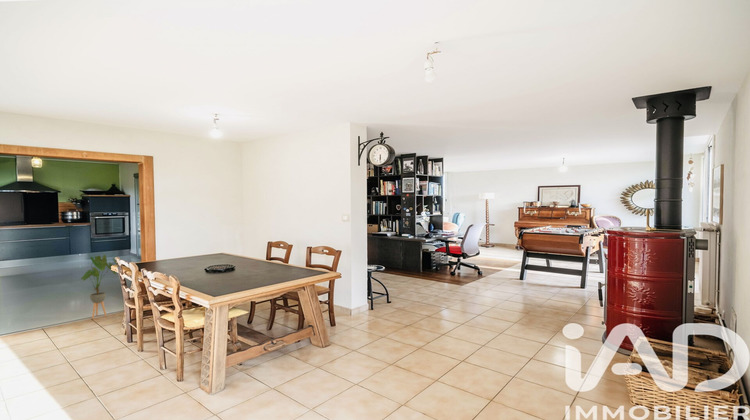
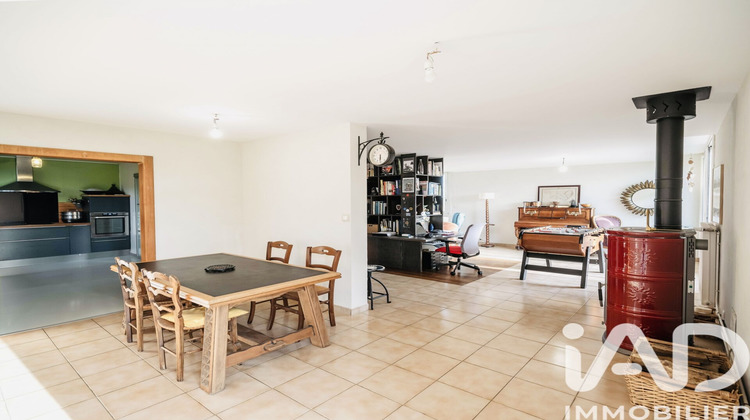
- house plant (99, 285)
